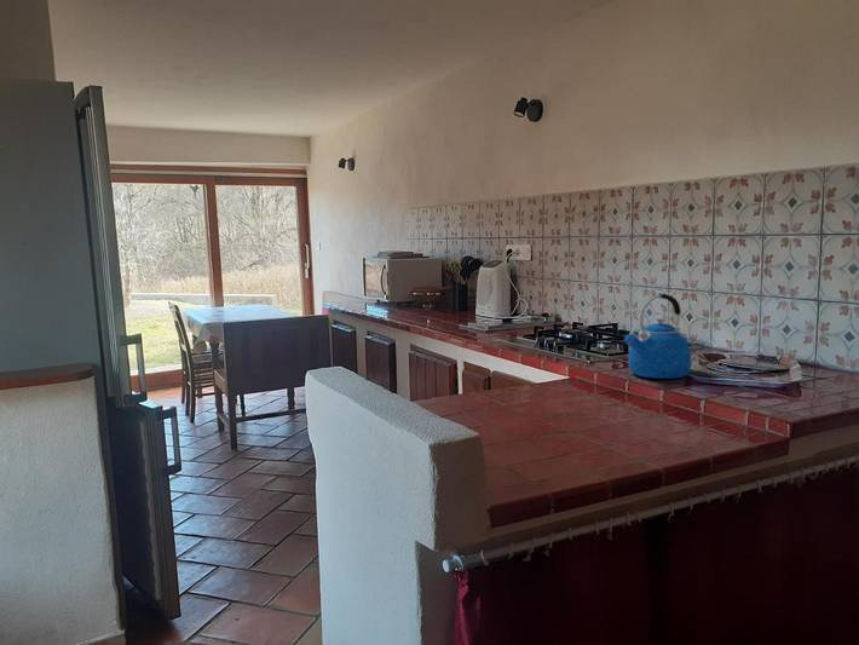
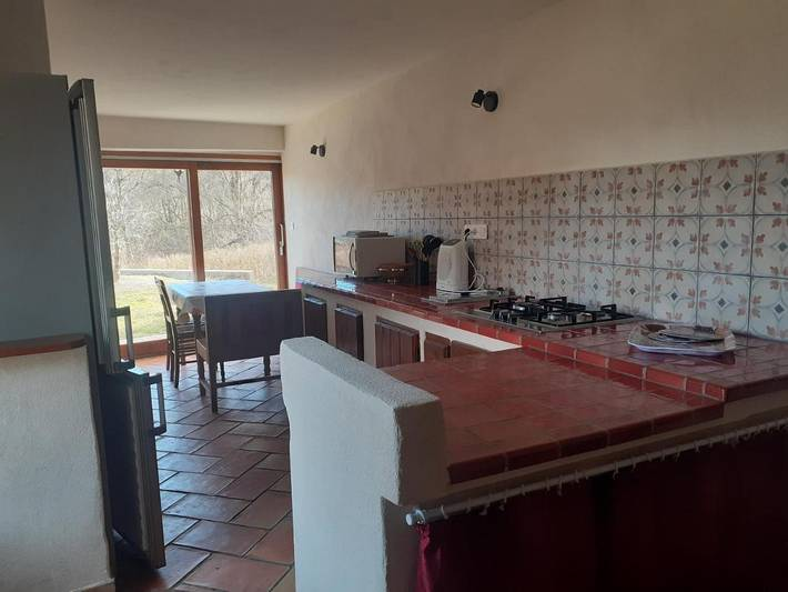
- kettle (653, 334)
